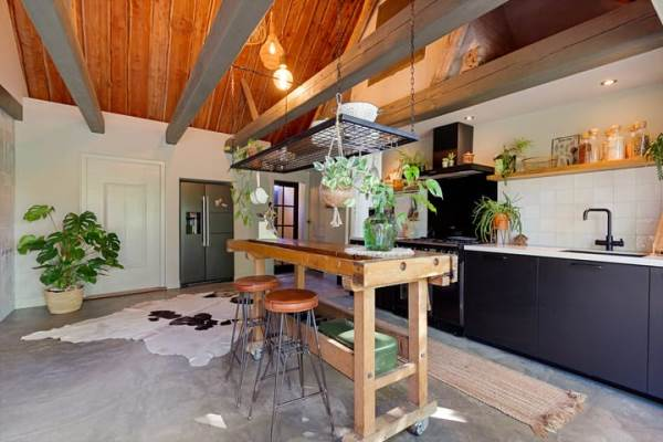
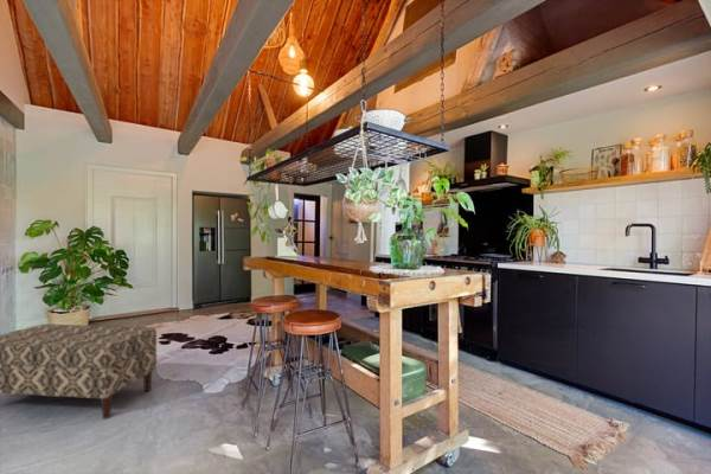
+ bench (70, 366)
